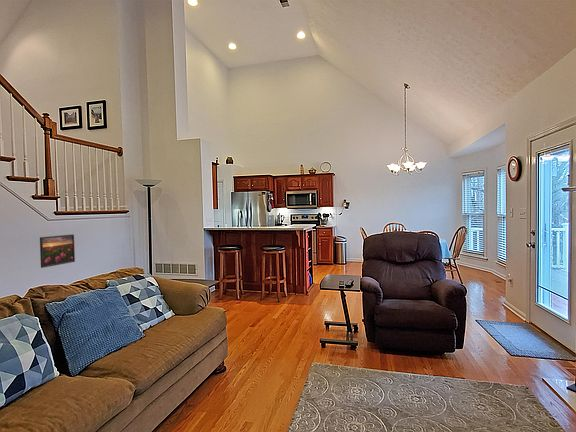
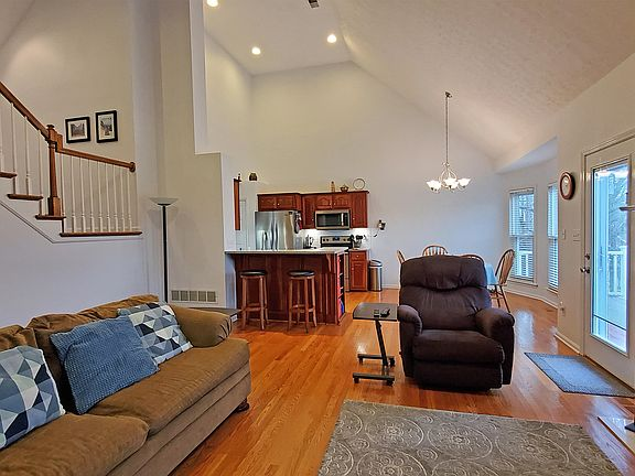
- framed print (58, 250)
